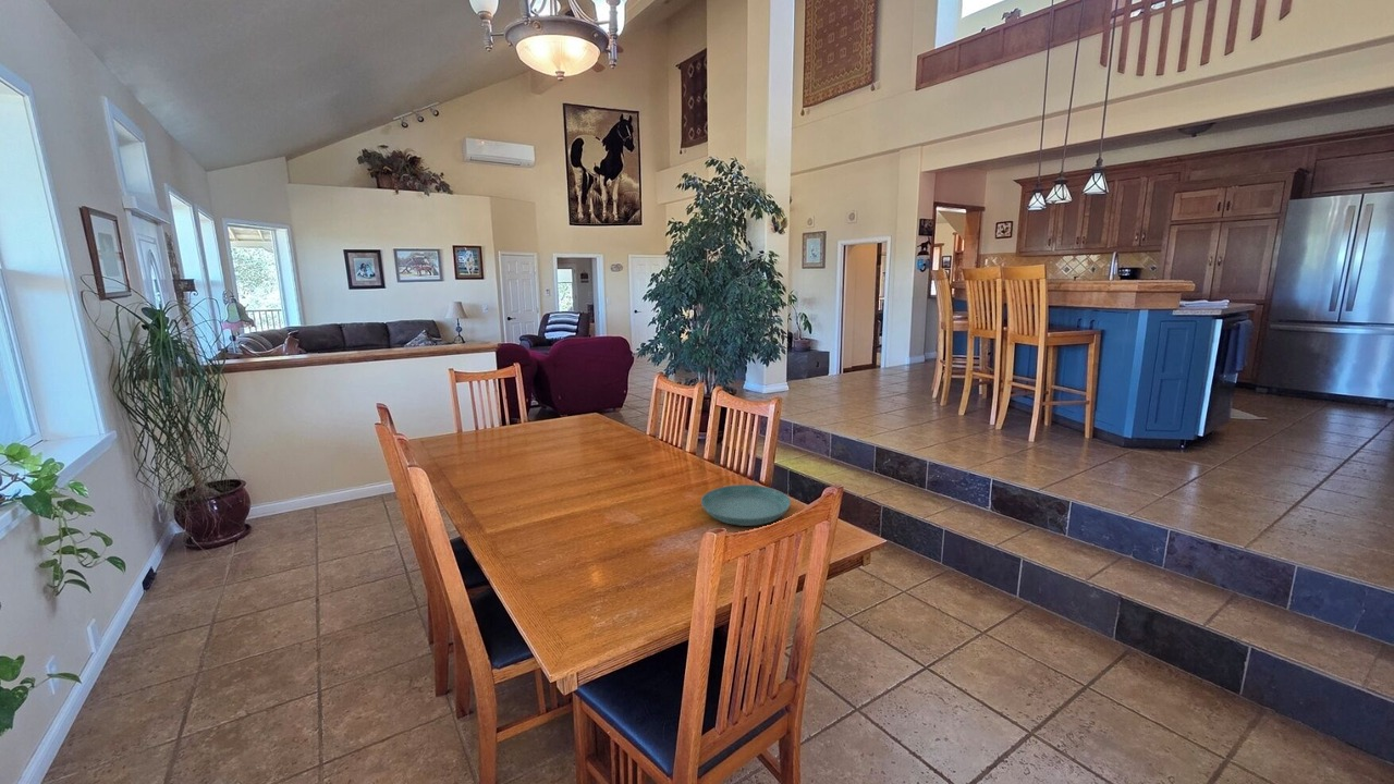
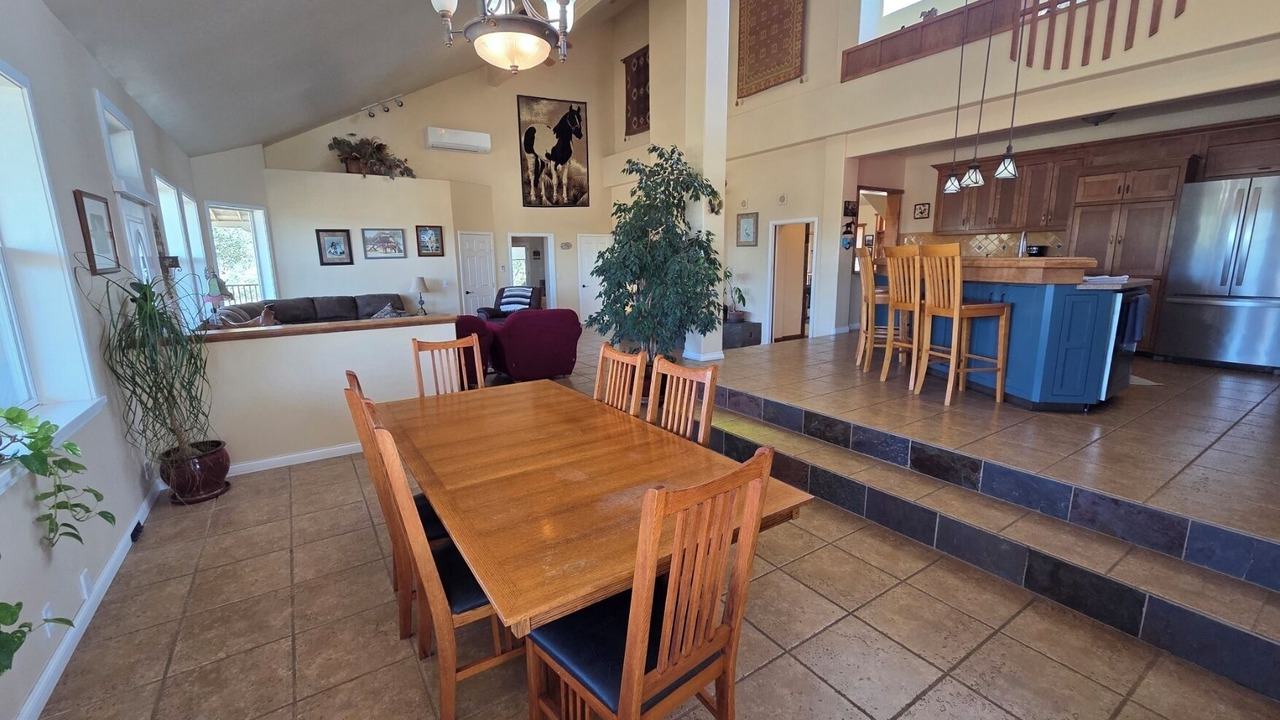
- saucer (745, 505)
